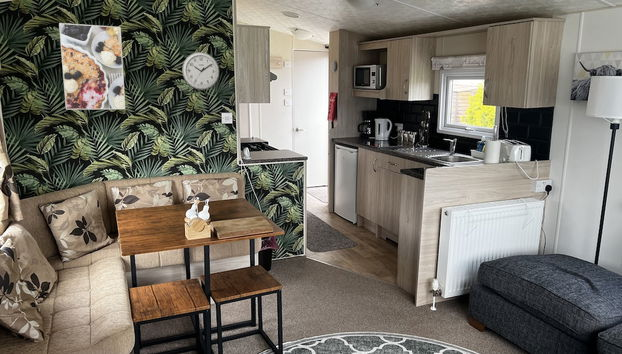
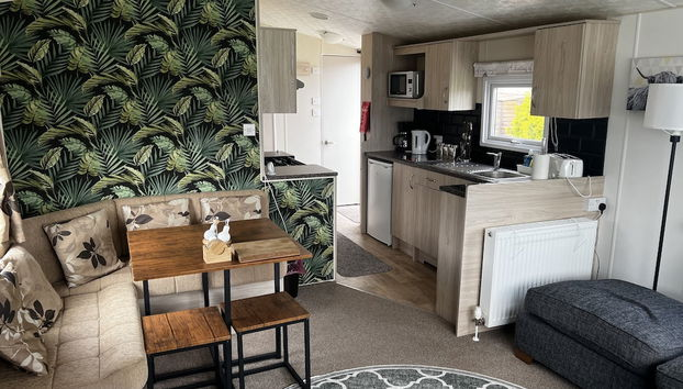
- wall clock (201, 71)
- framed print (93, 67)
